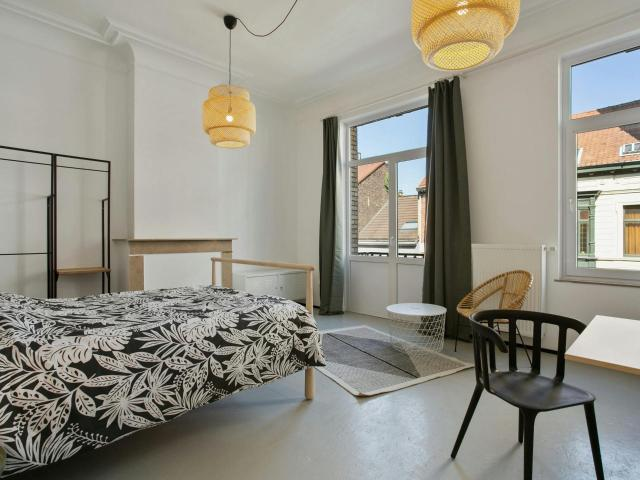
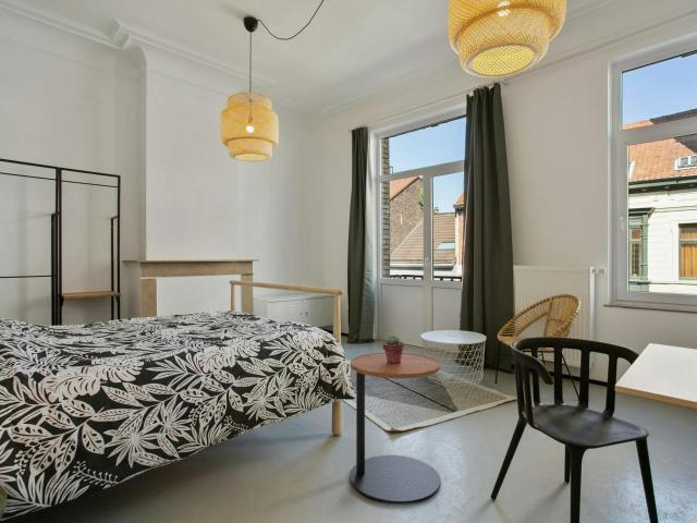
+ potted succulent (393, 348)
+ side table (364, 419)
